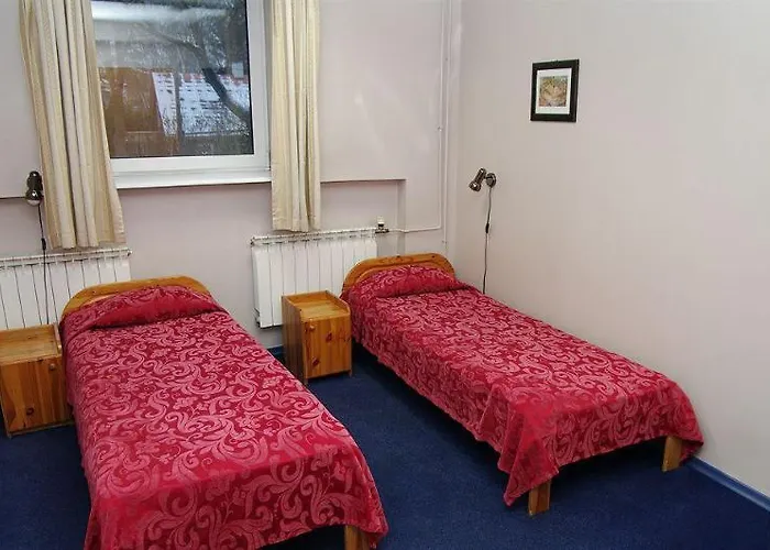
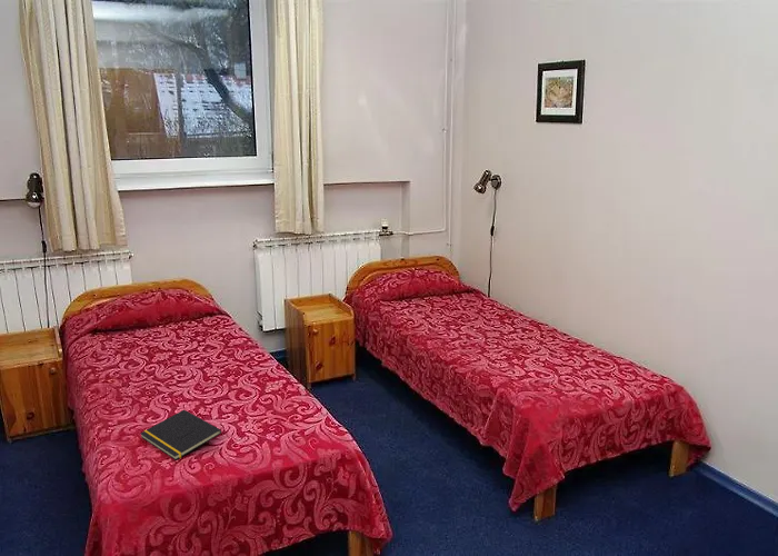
+ notepad (180, 433)
